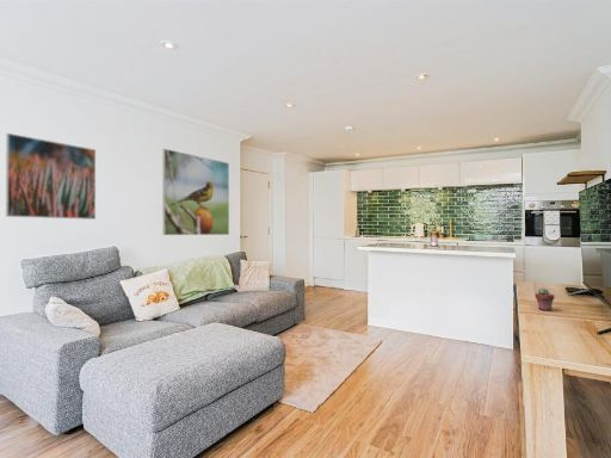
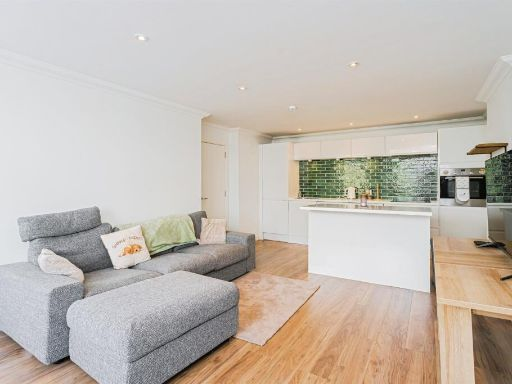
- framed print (54, 180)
- potted succulent (544, 298)
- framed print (198, 196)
